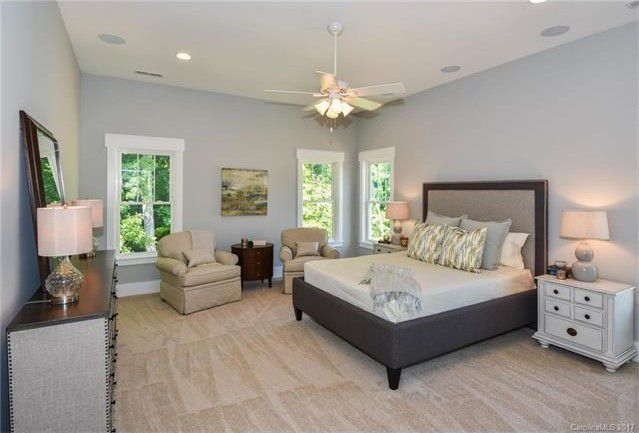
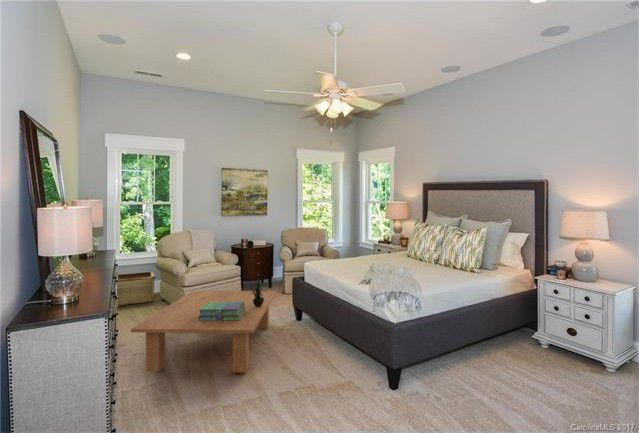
+ stack of books (222, 310)
+ potted plant (257, 288)
+ hamper (129, 288)
+ coffee table (217, 325)
